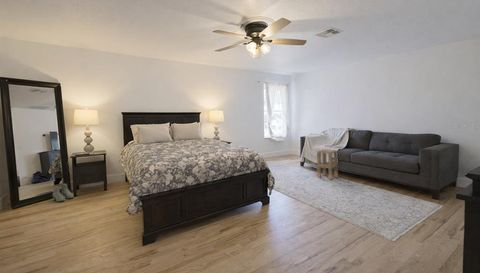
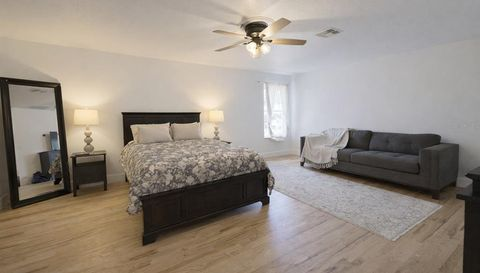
- side table (327, 164)
- boots (62, 191)
